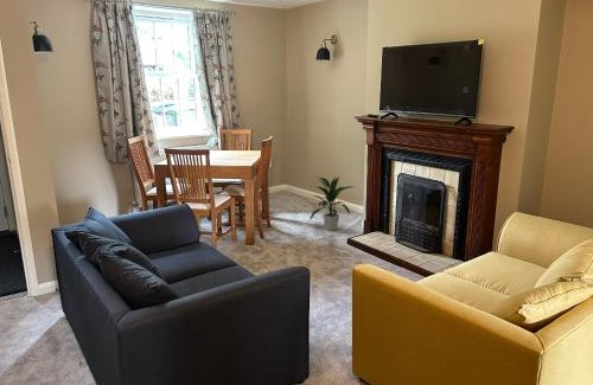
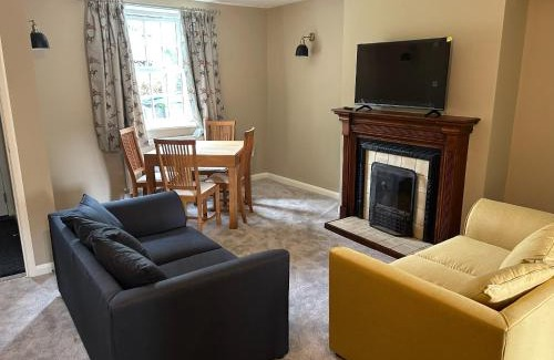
- indoor plant (329, 201)
